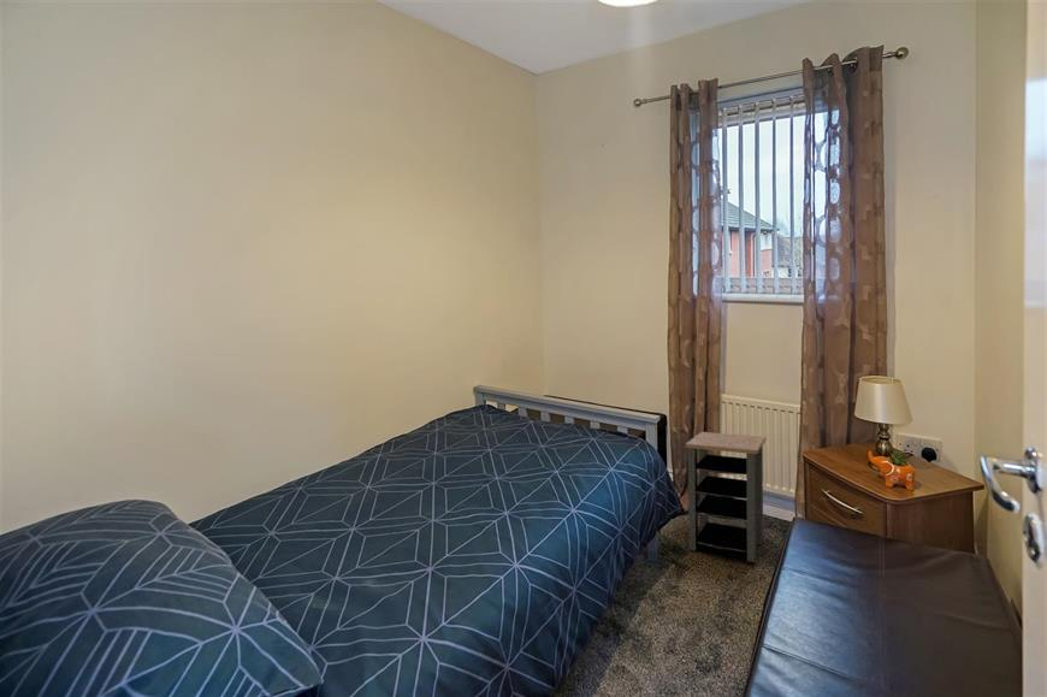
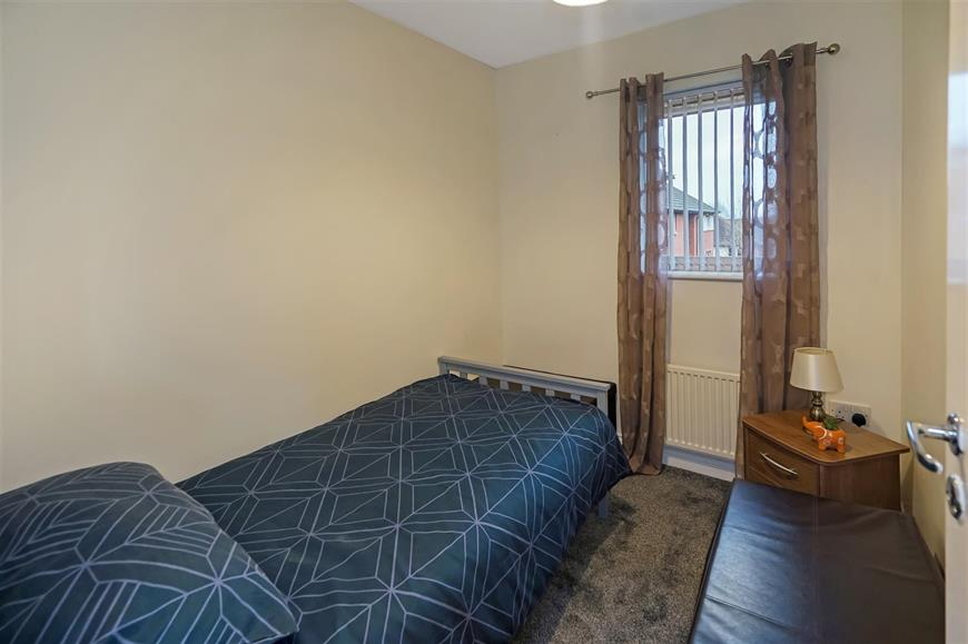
- side table (726, 492)
